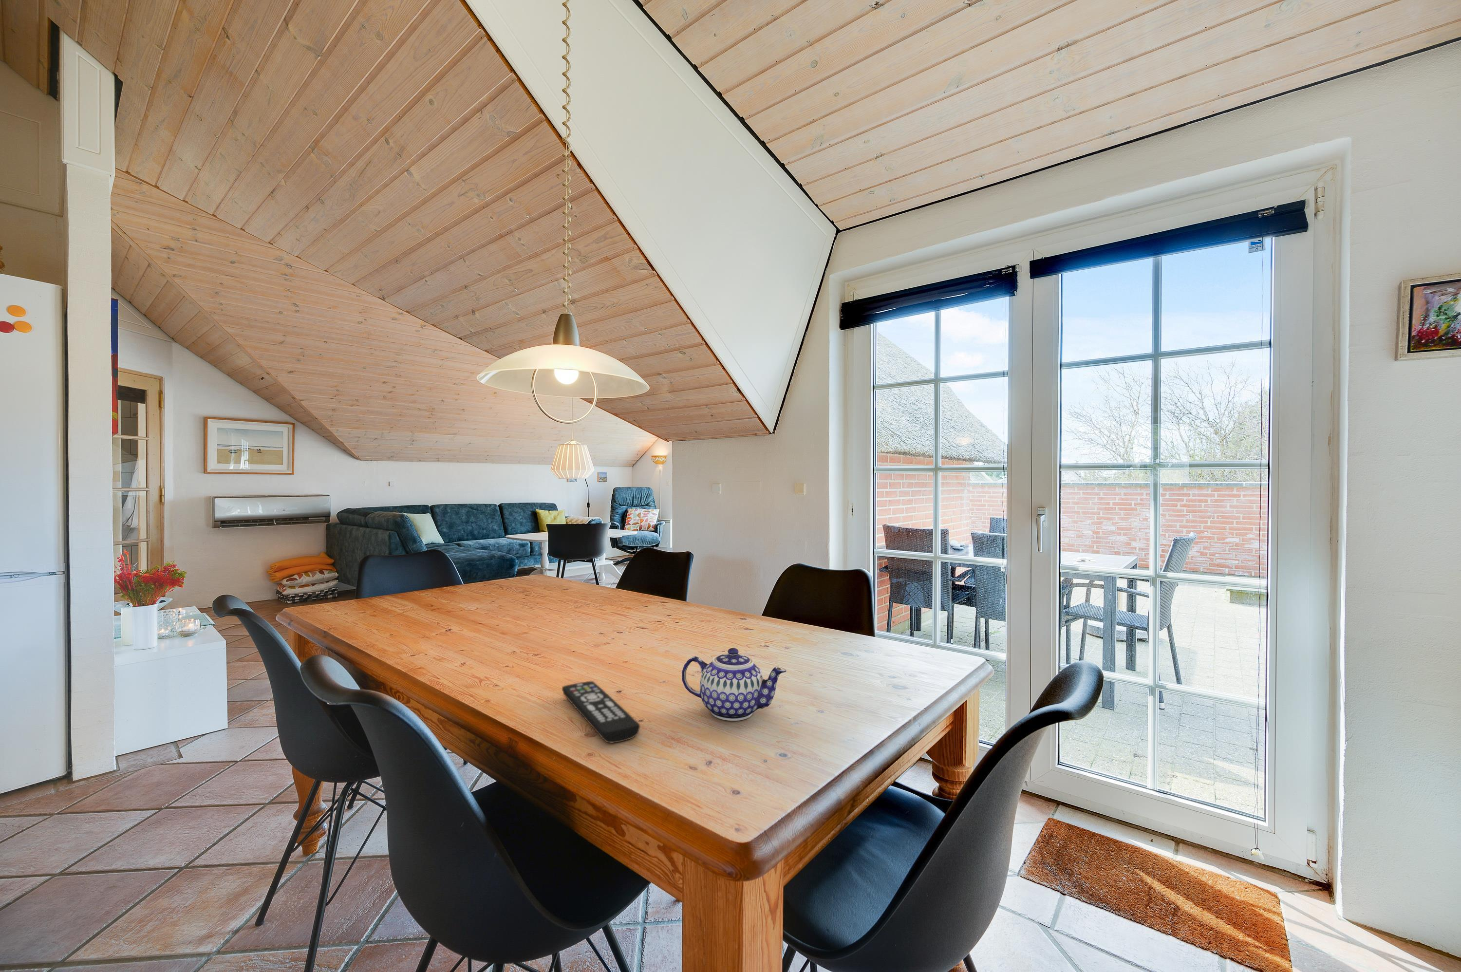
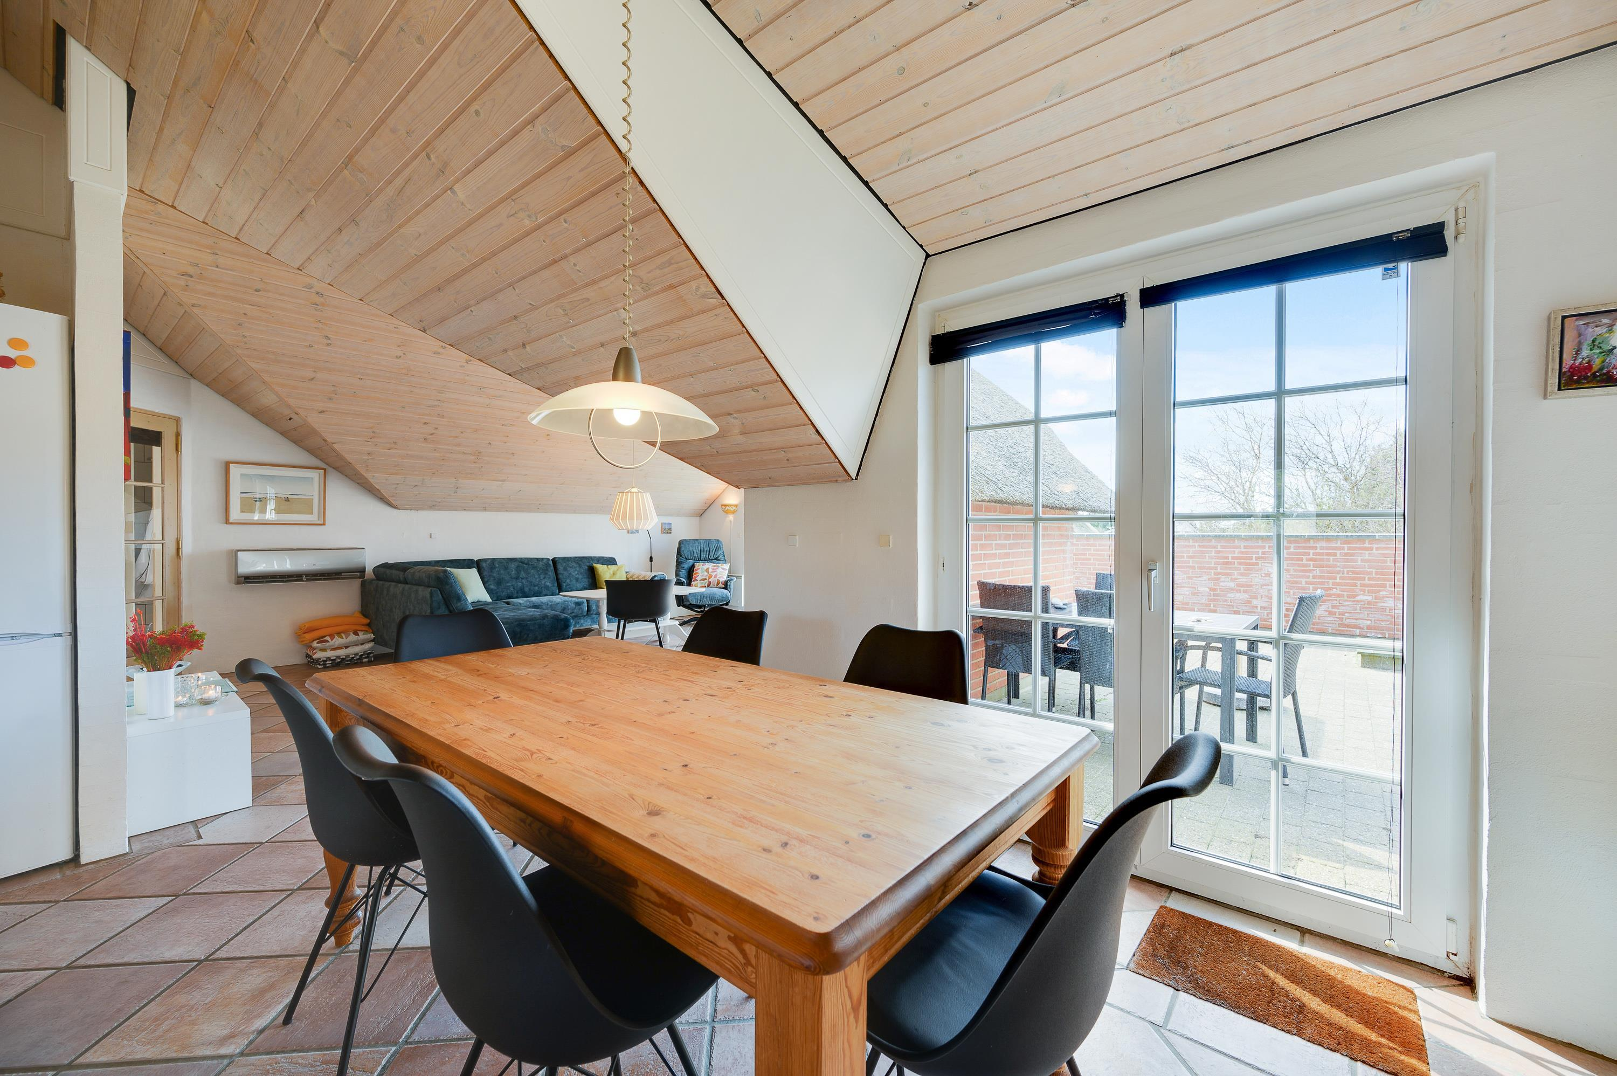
- remote control (598, 708)
- teapot (733, 680)
